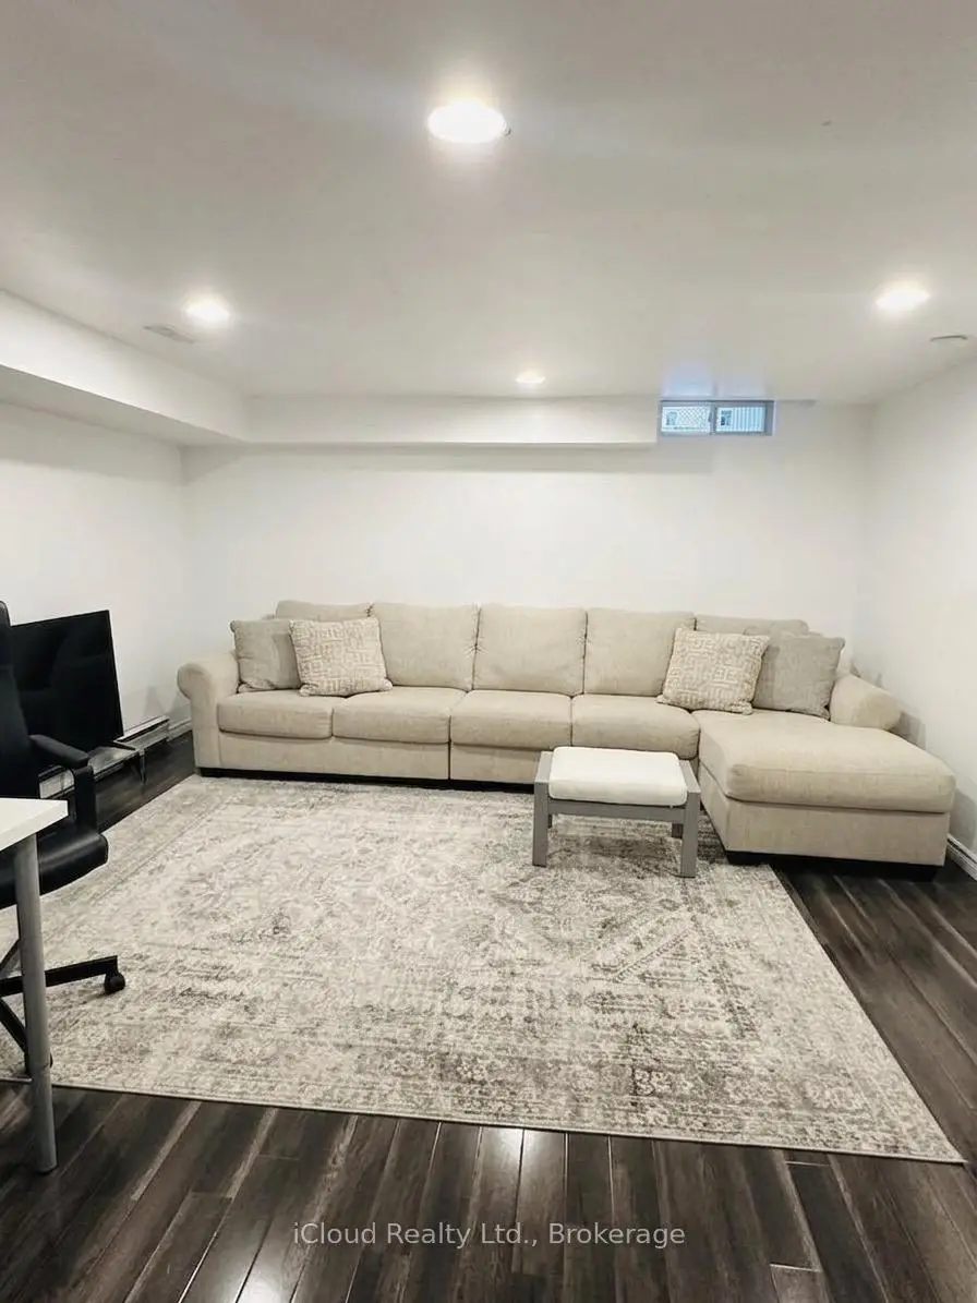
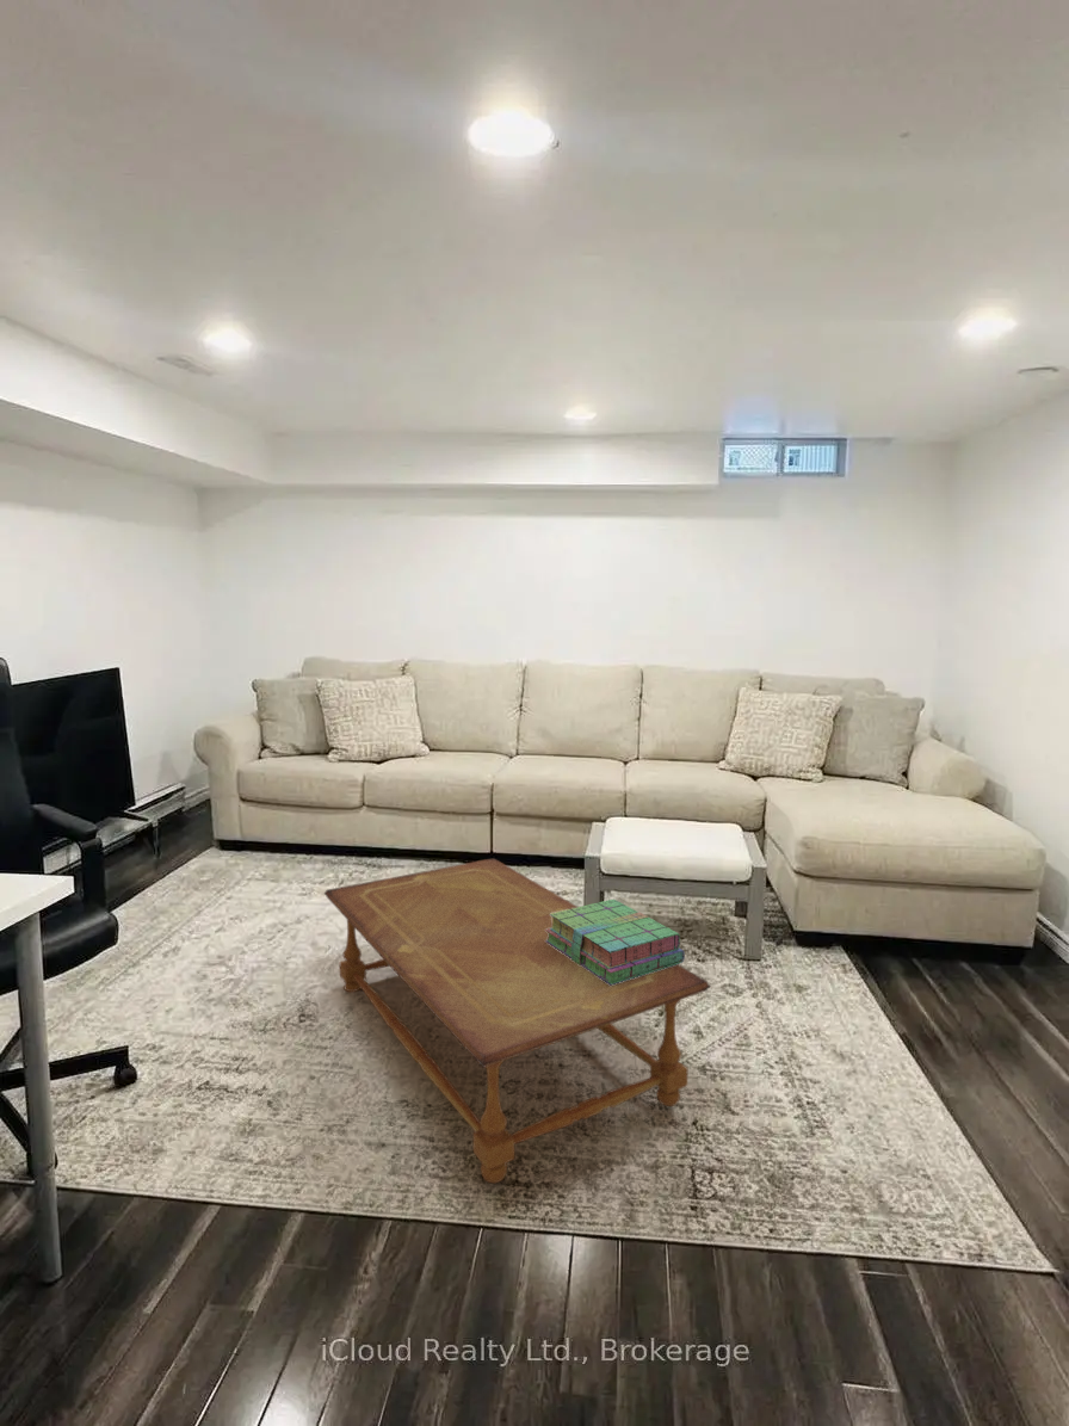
+ coffee table (490, 984)
+ stack of books (612, 936)
